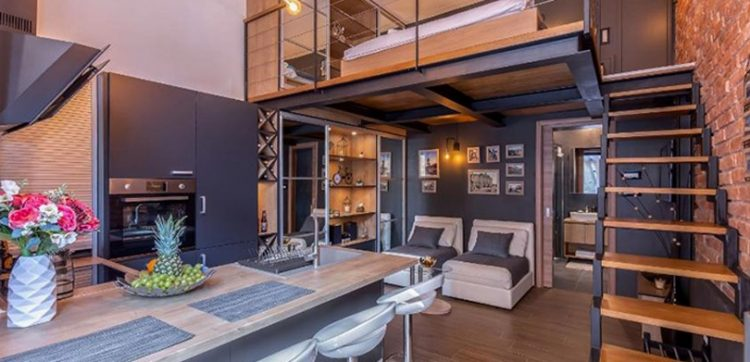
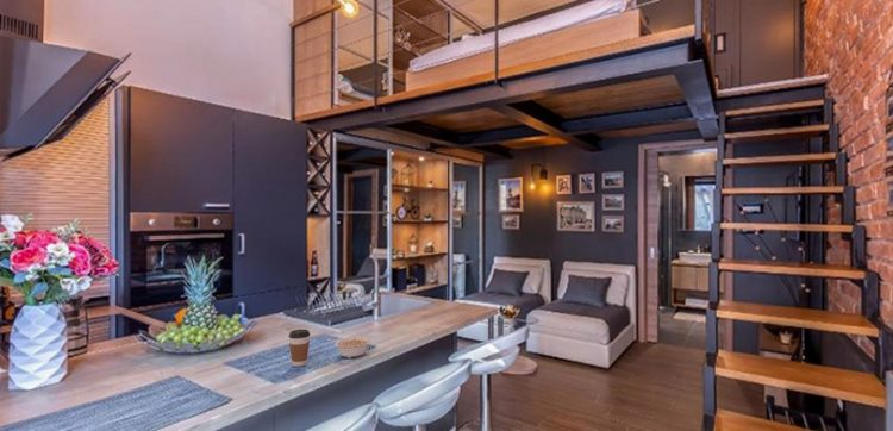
+ coffee cup (299, 346)
+ legume (351, 346)
